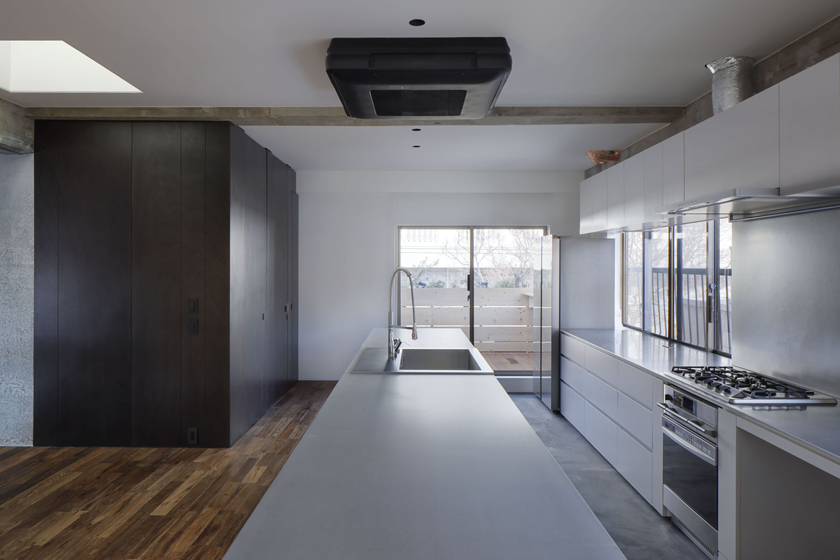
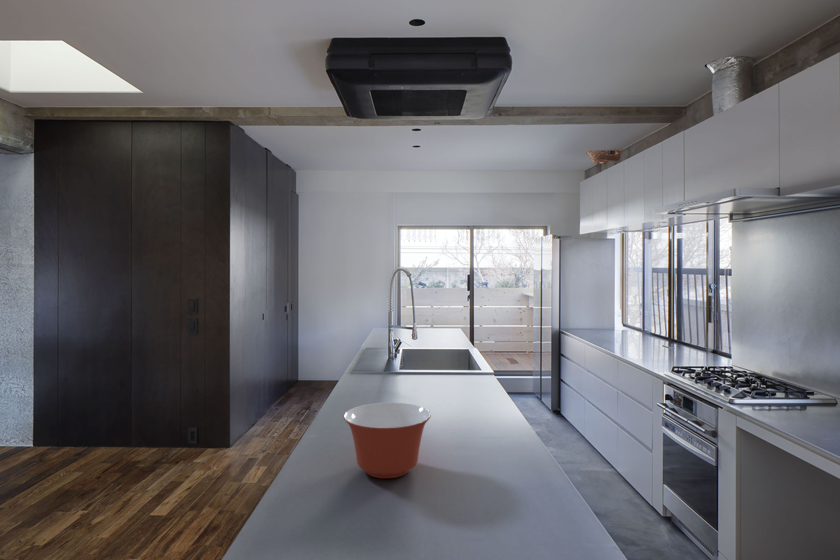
+ mixing bowl (387, 441)
